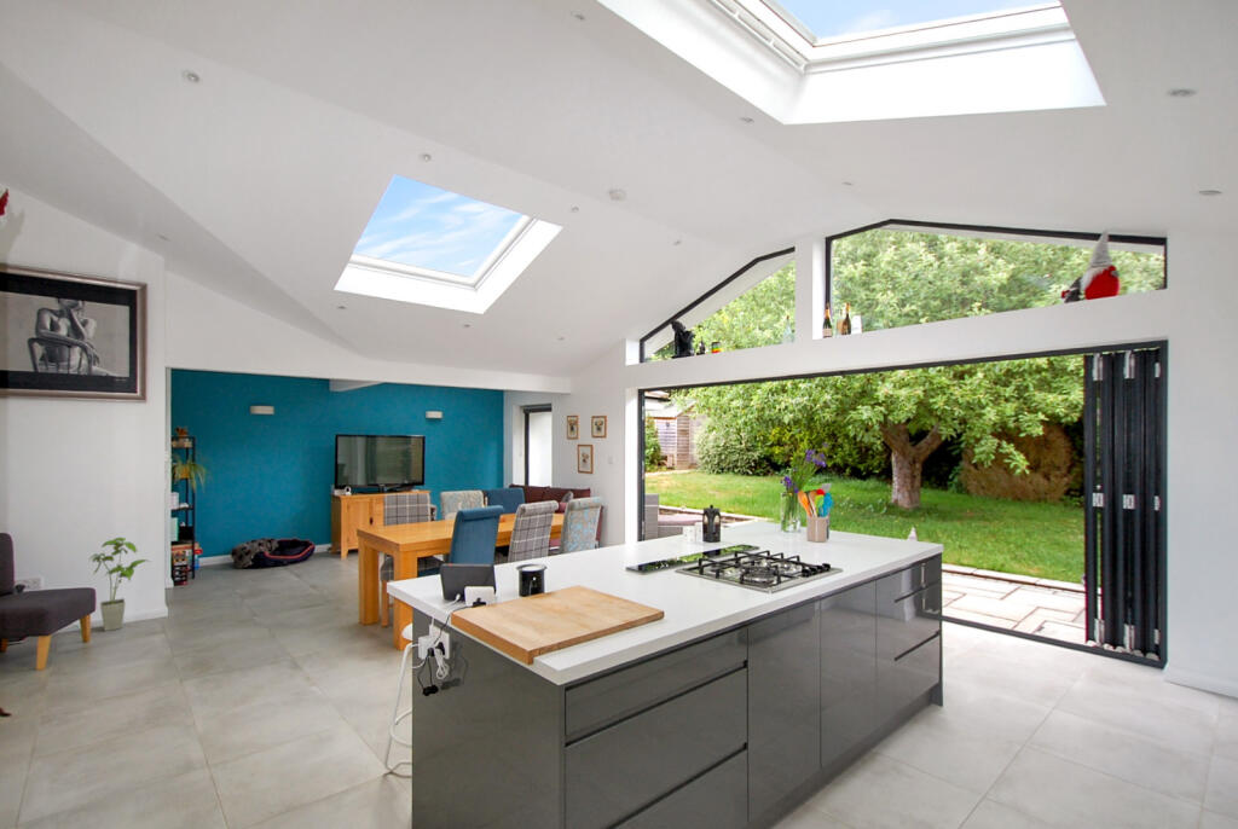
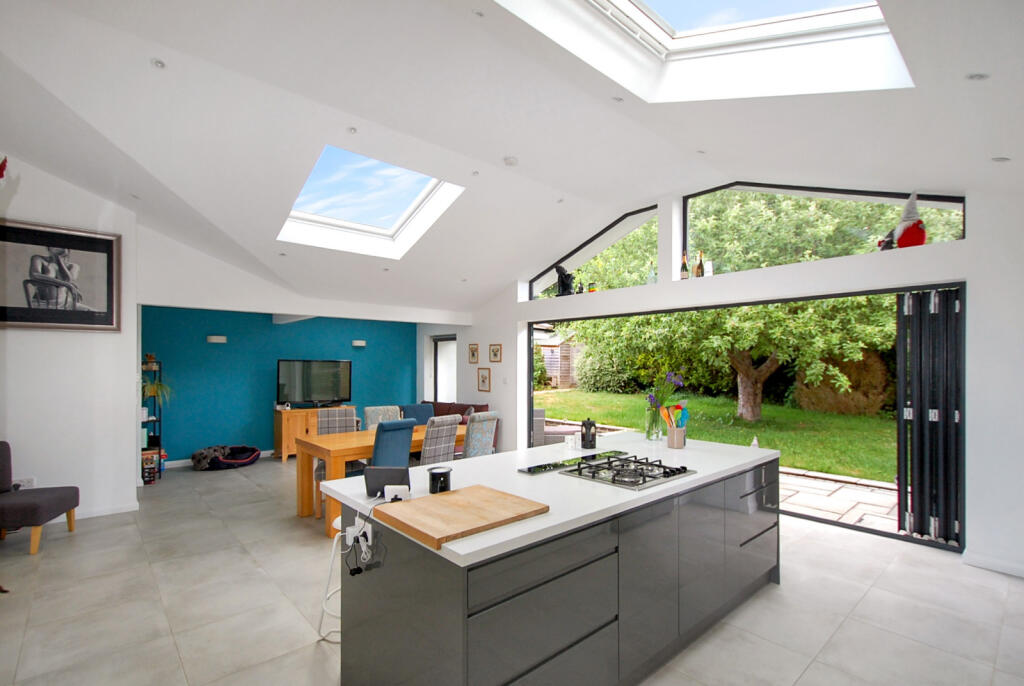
- house plant (120, 581)
